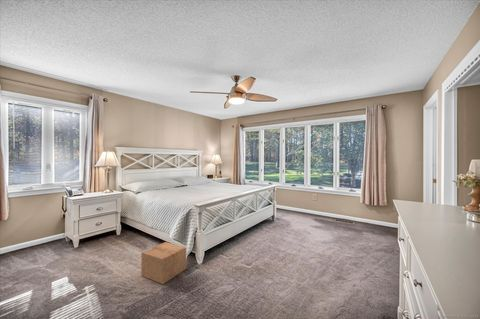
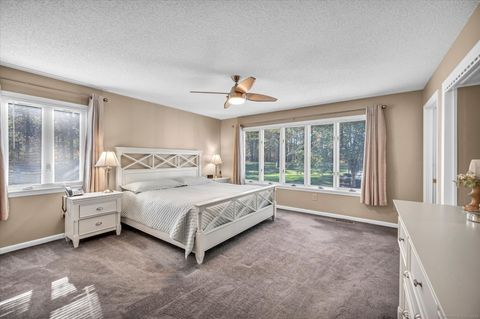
- cardboard box (164, 260)
